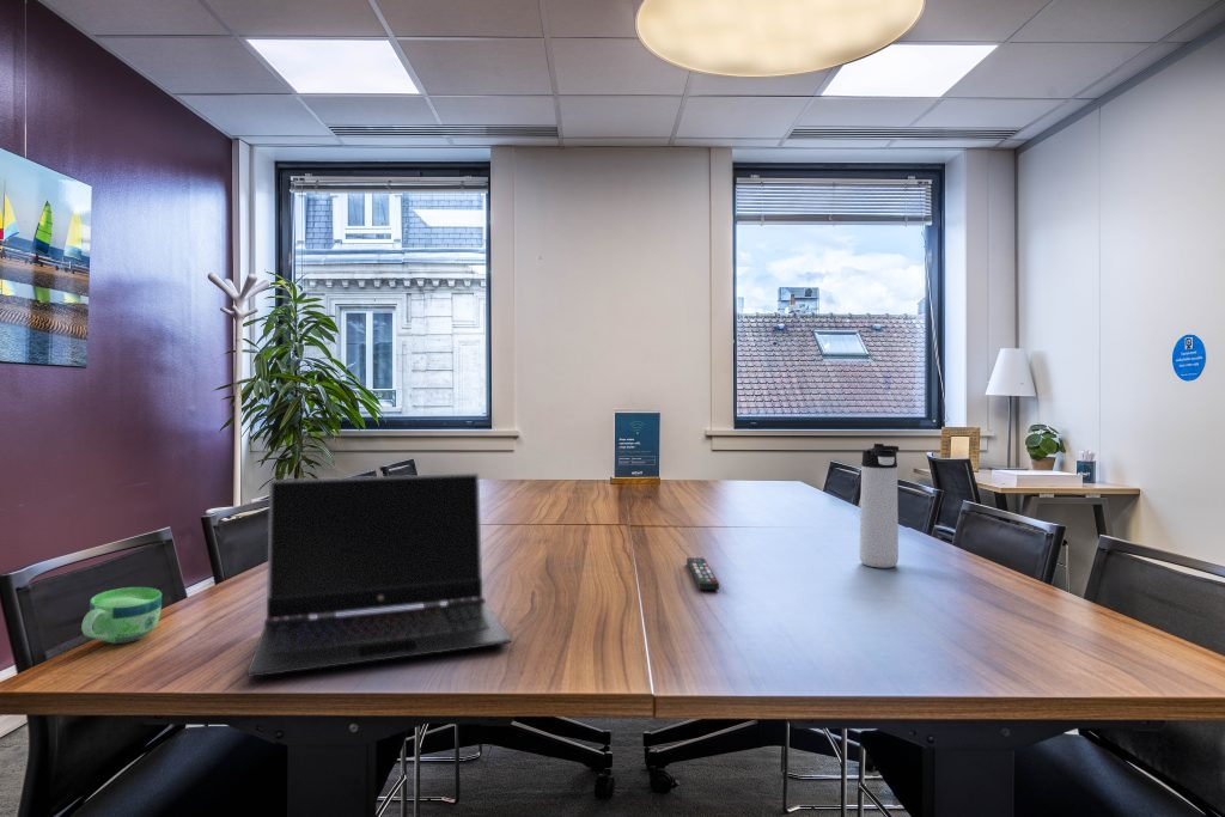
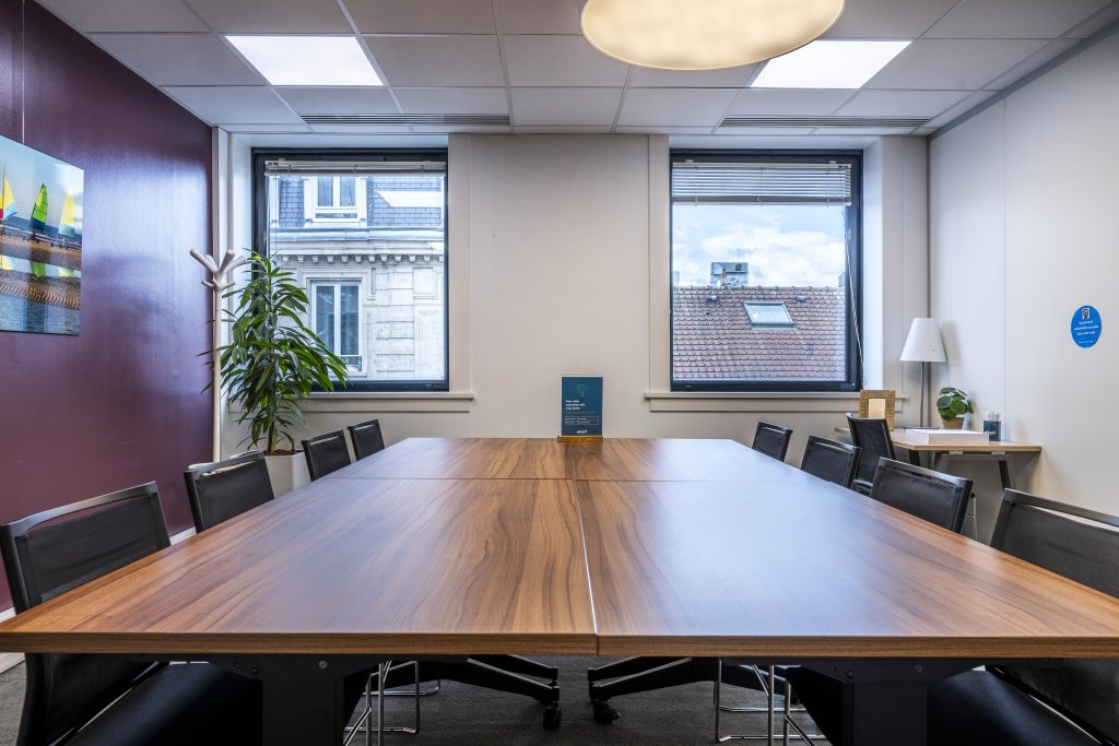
- remote control (701, 572)
- laptop computer (383, 560)
- cup (121, 618)
- thermos bottle (880, 505)
